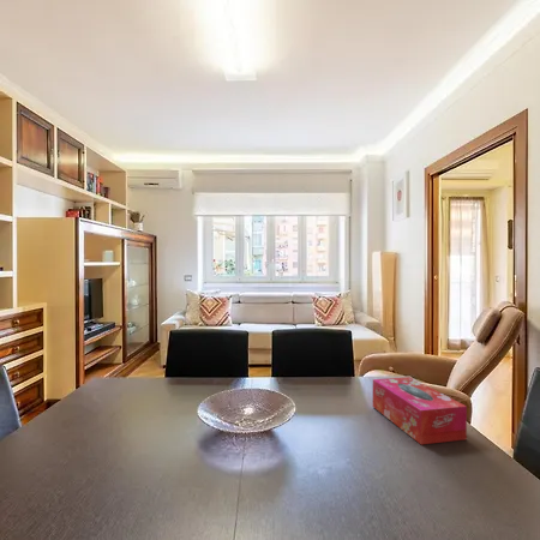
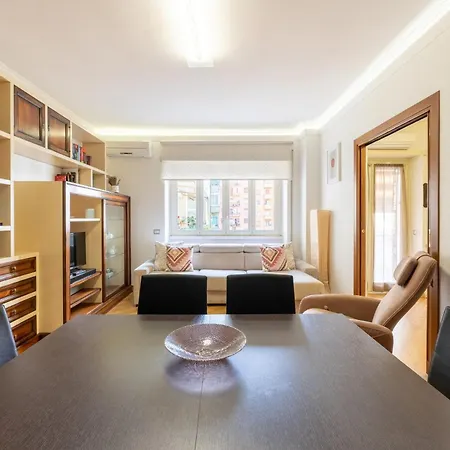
- tissue box (414, 406)
